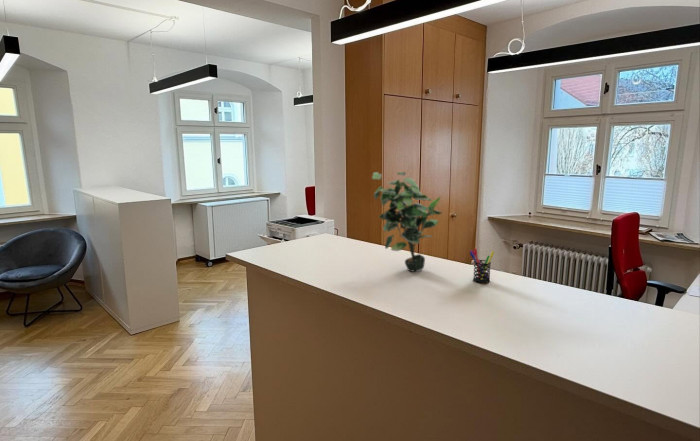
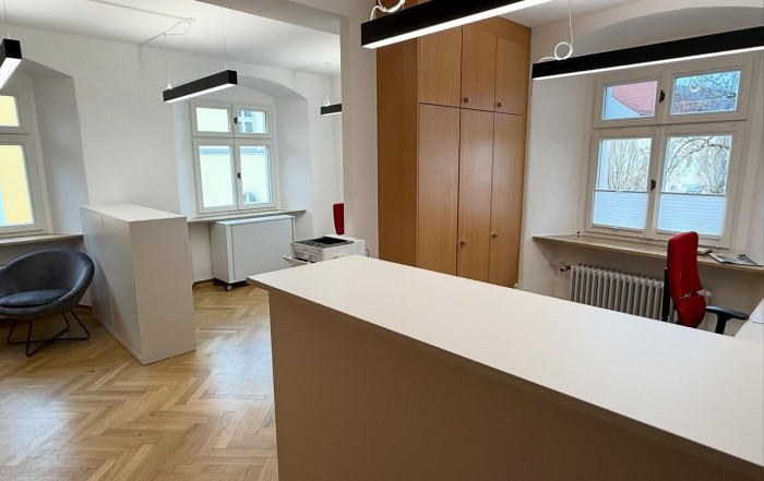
- pen holder (482, 264)
- potted plant (404, 222)
